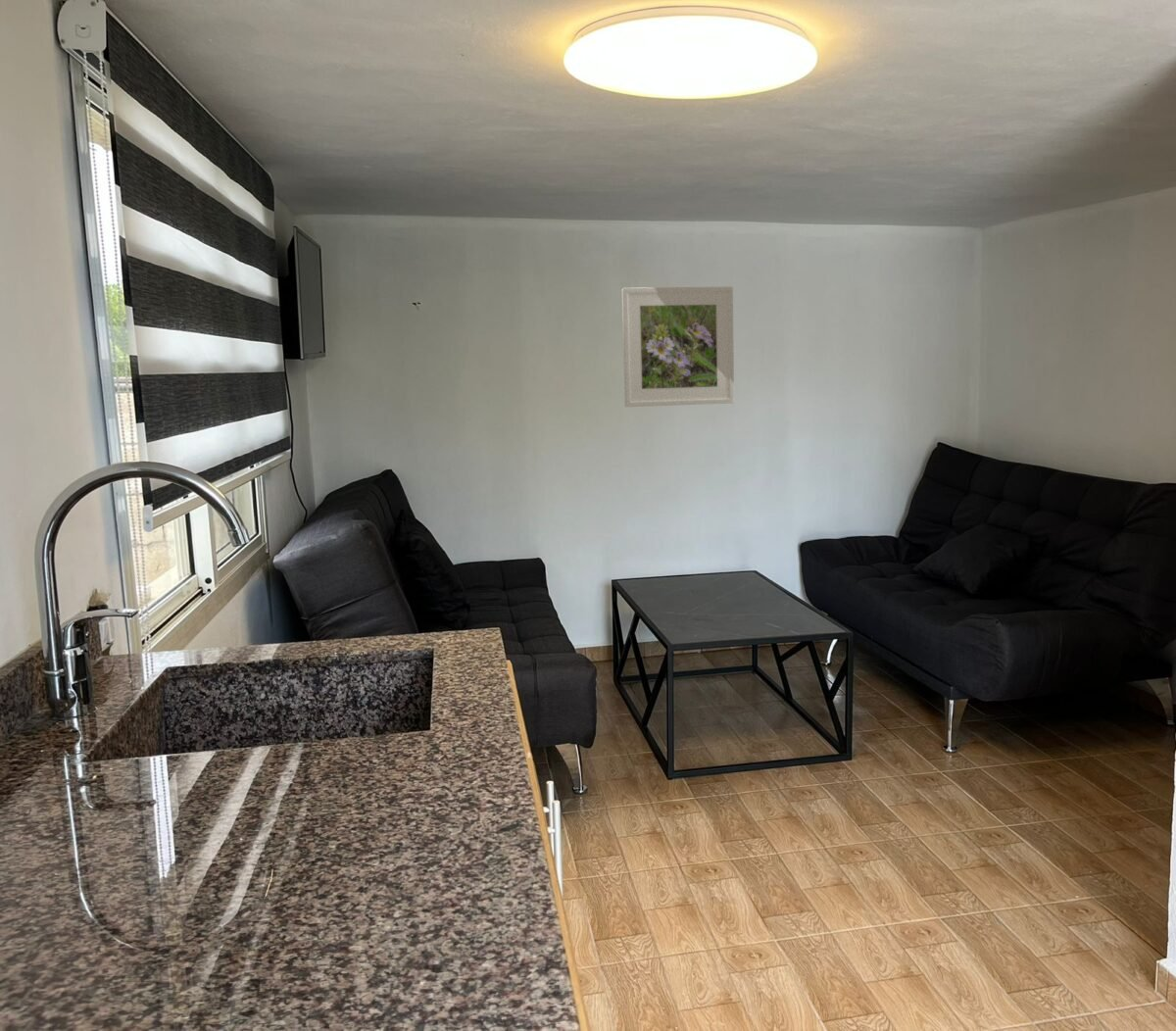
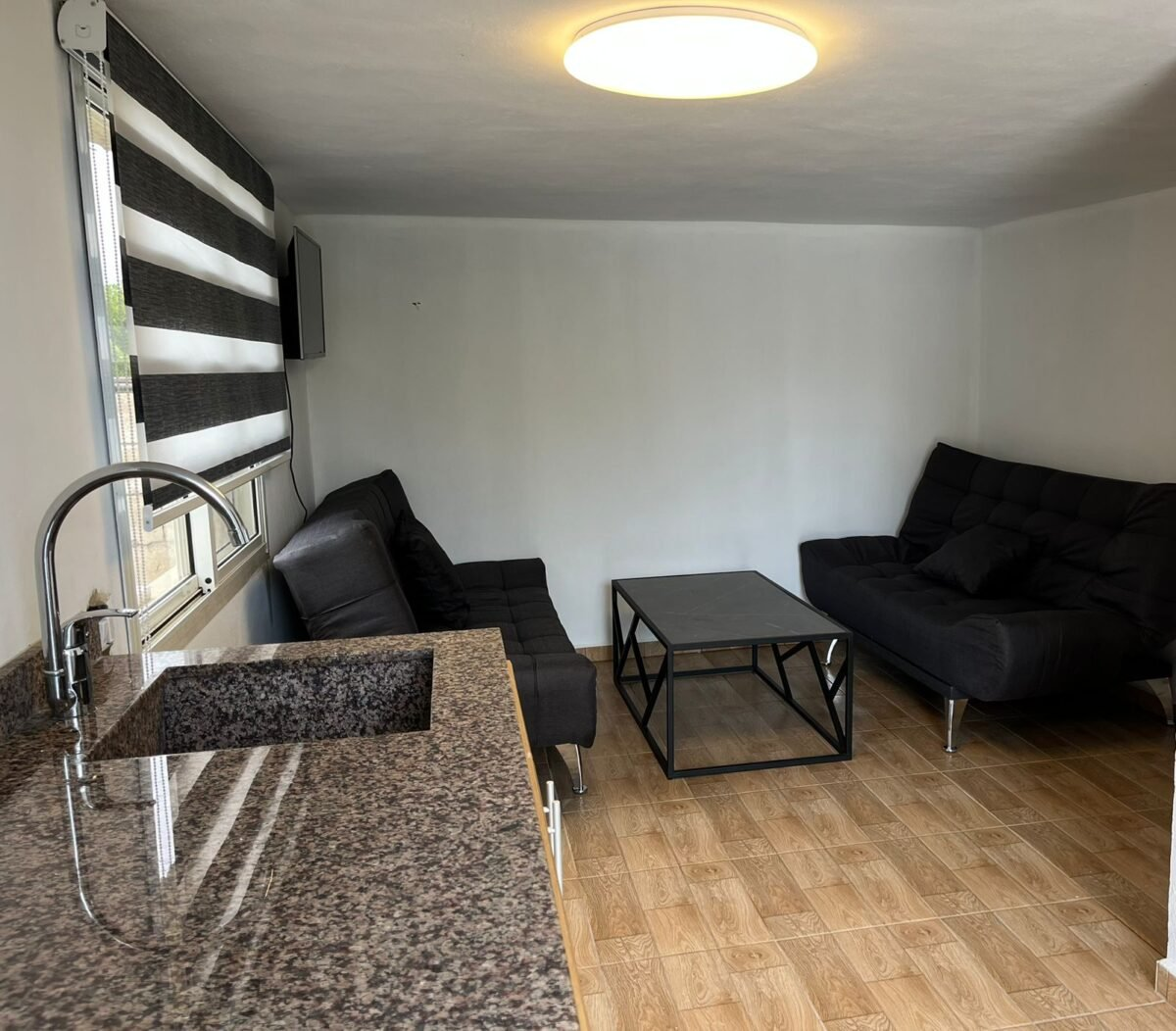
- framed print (678, 346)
